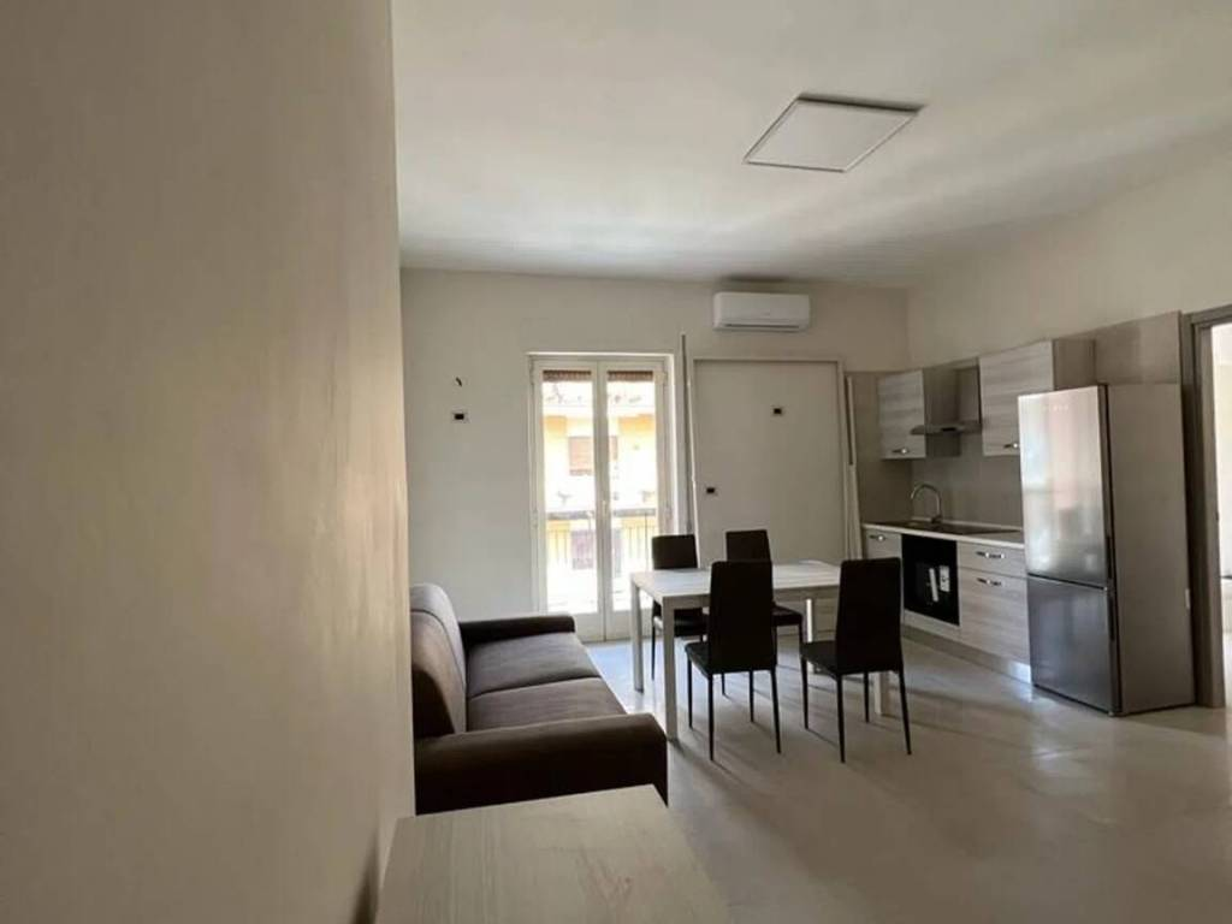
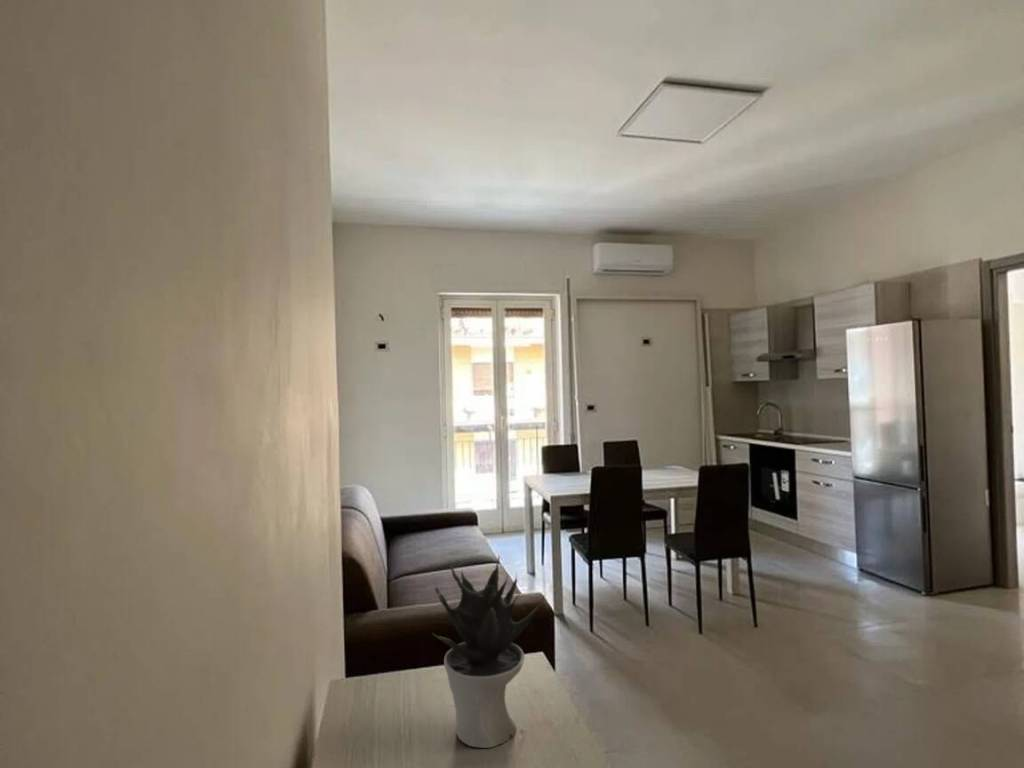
+ potted plant (487, 644)
